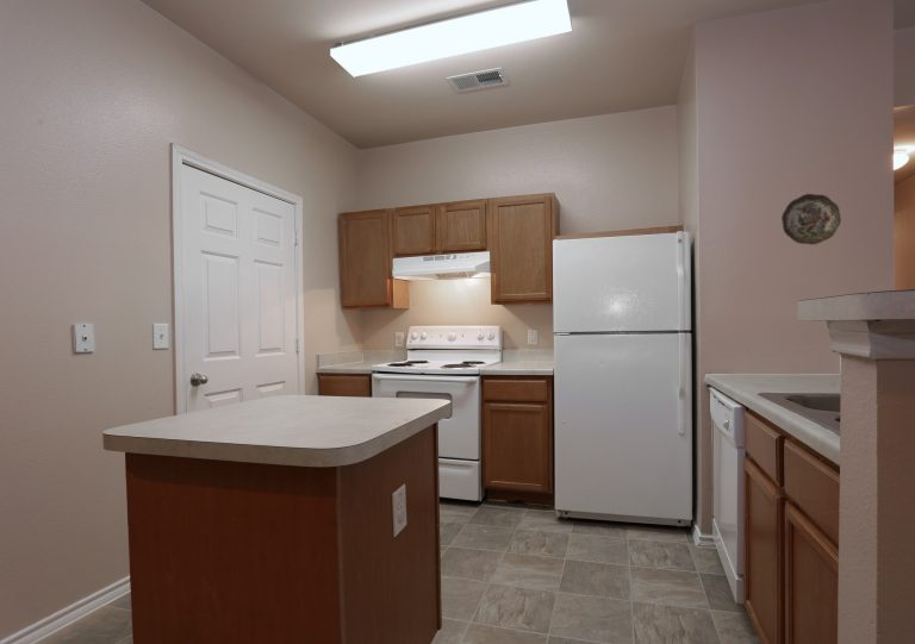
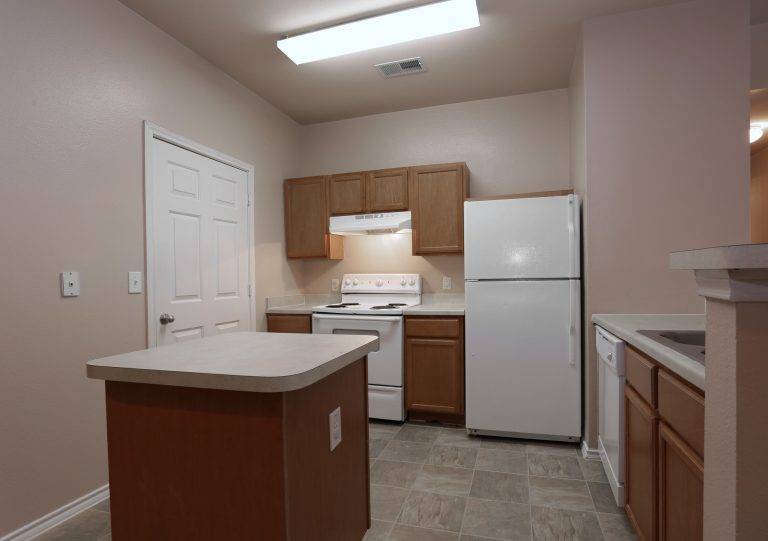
- decorative plate (809, 219)
